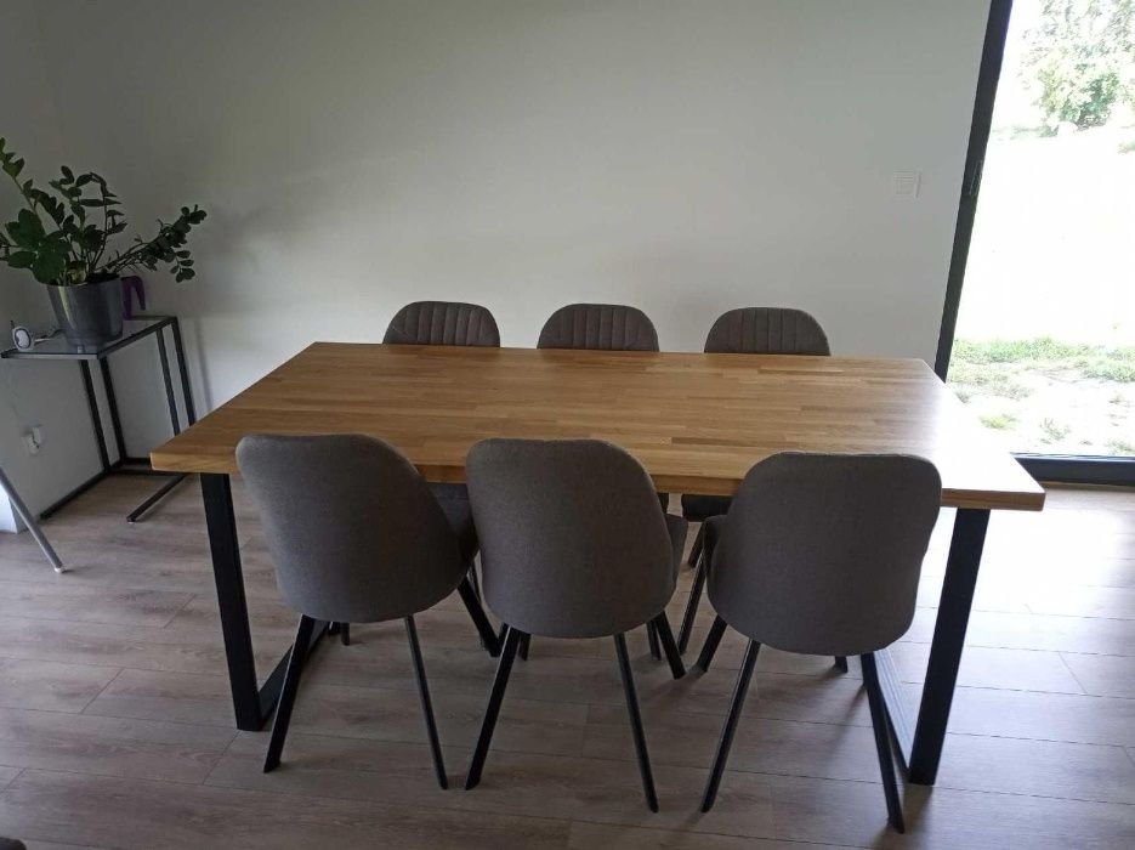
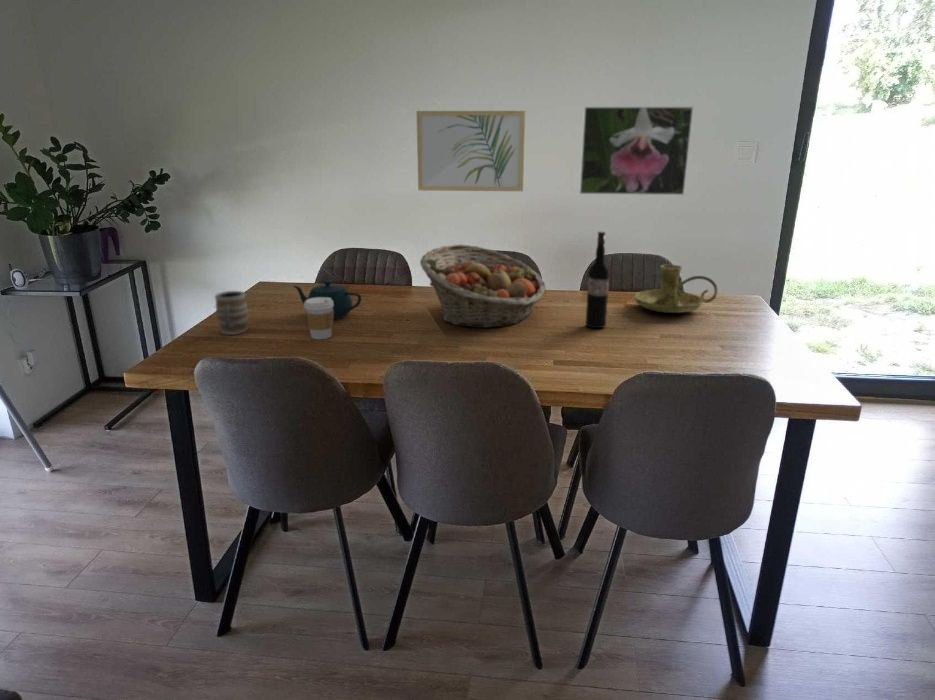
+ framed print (634, 151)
+ wall art (470, 151)
+ fruit basket (483, 283)
+ coffee cup (319, 317)
+ teapot (327, 297)
+ mug (231, 314)
+ candle holder (676, 288)
+ wine bottle (598, 280)
